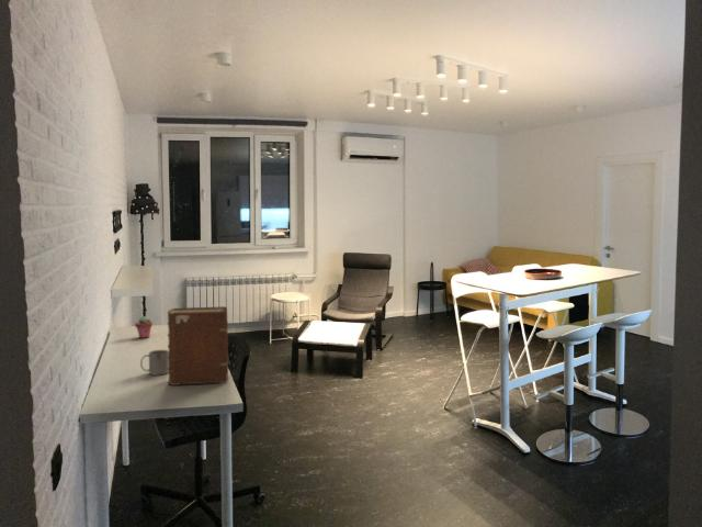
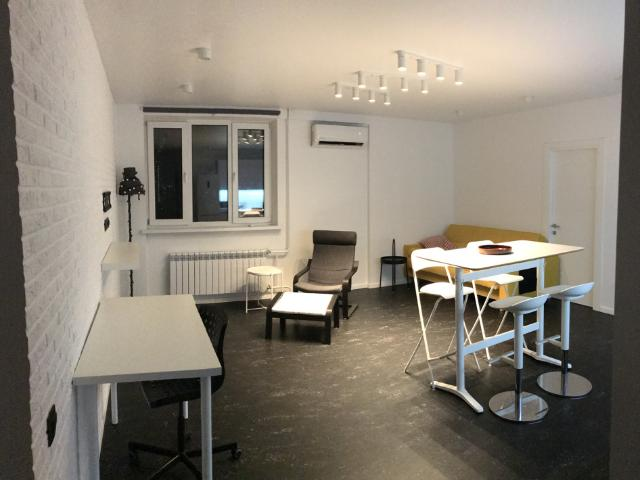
- mug (155, 362)
- potted succulent (144, 326)
- book (197, 345)
